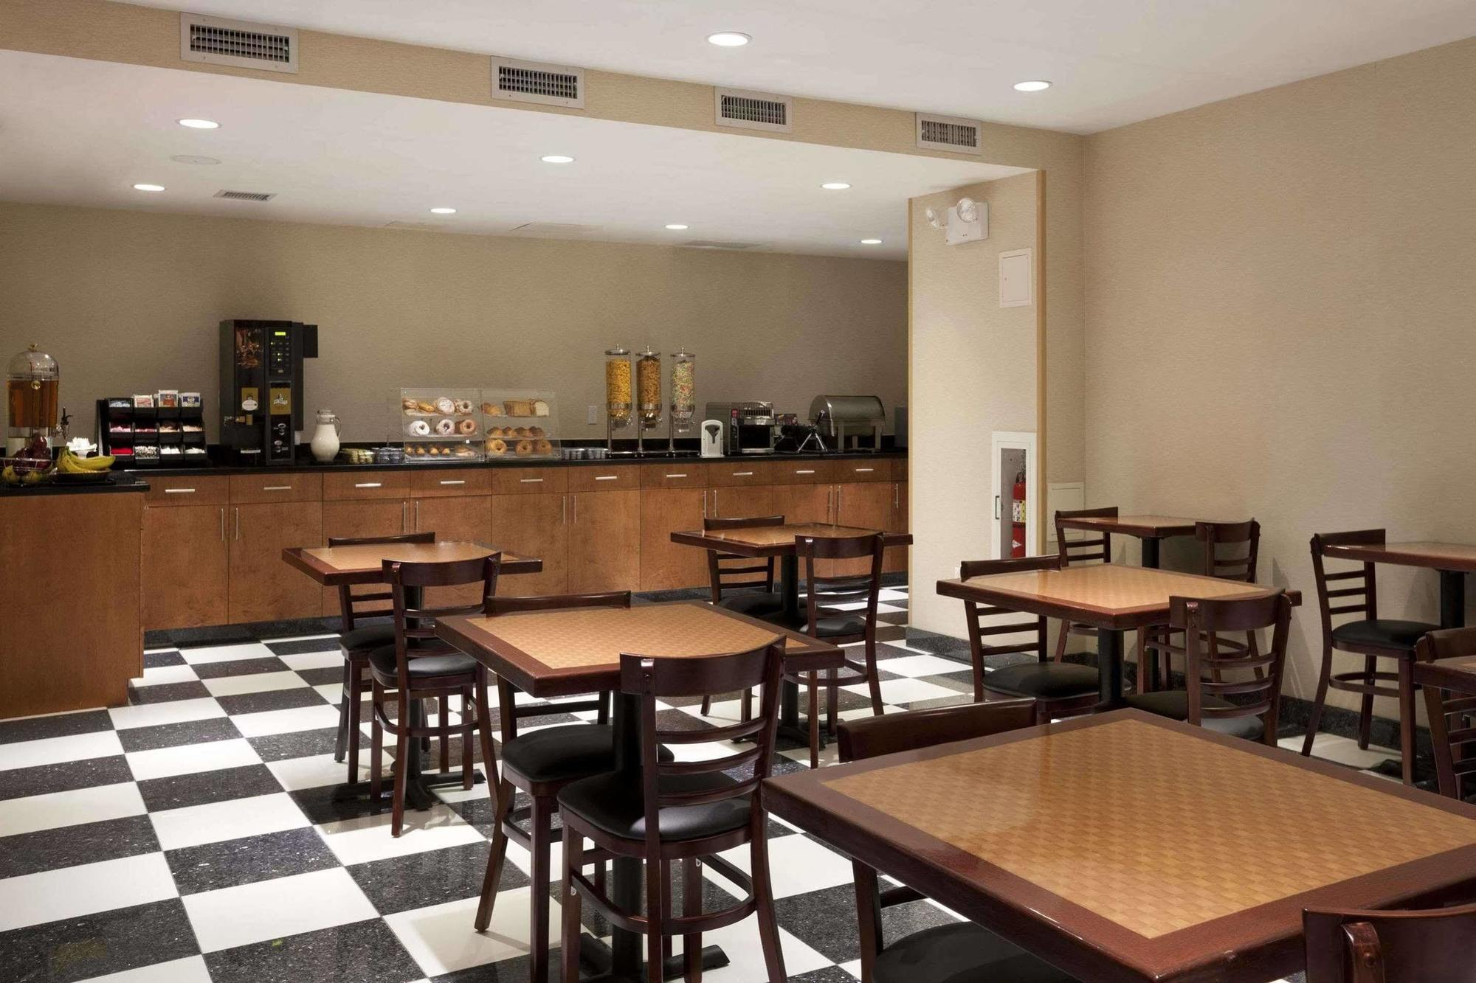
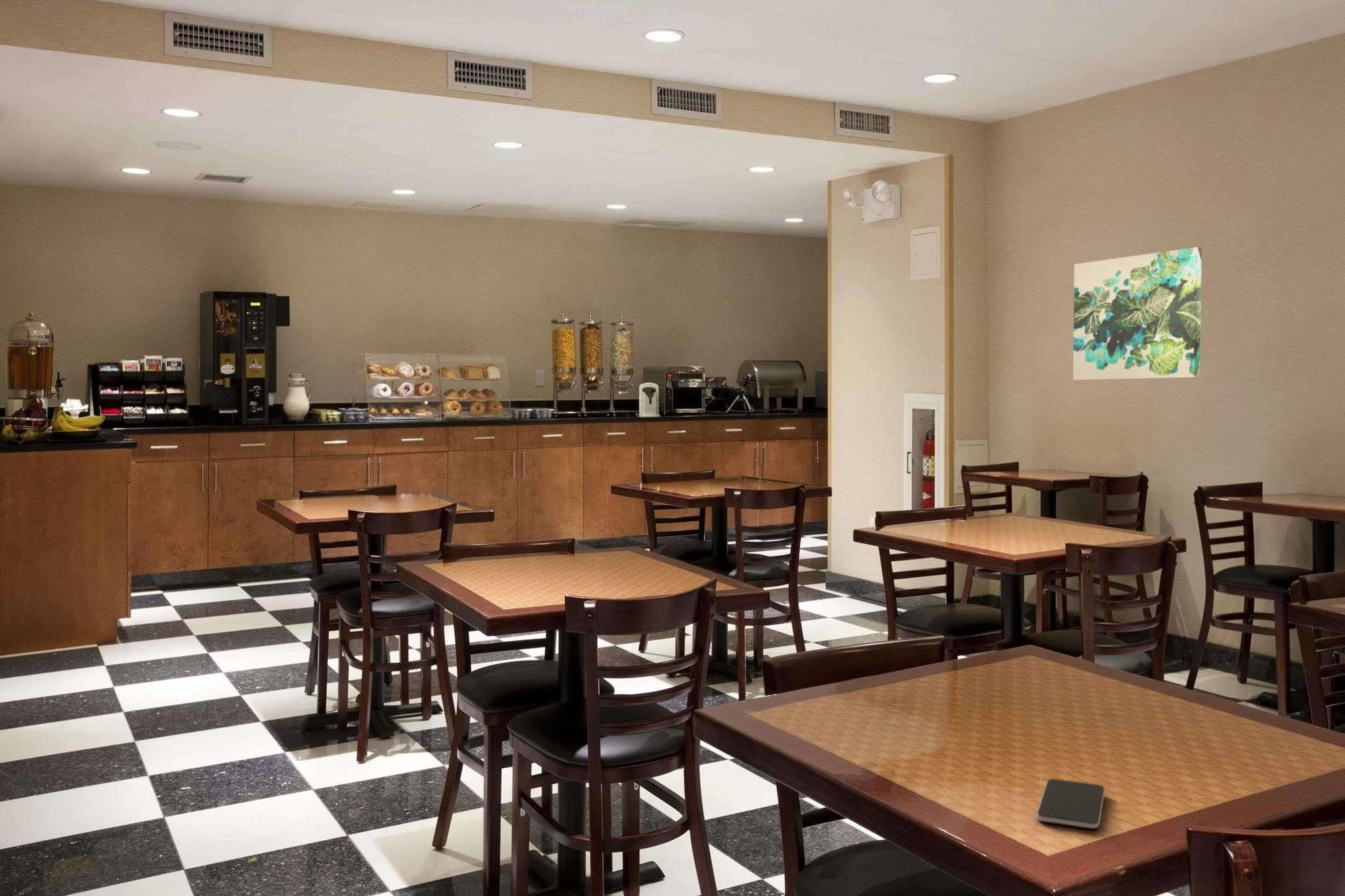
+ wall art (1134, 317)
+ smartphone (1071, 803)
